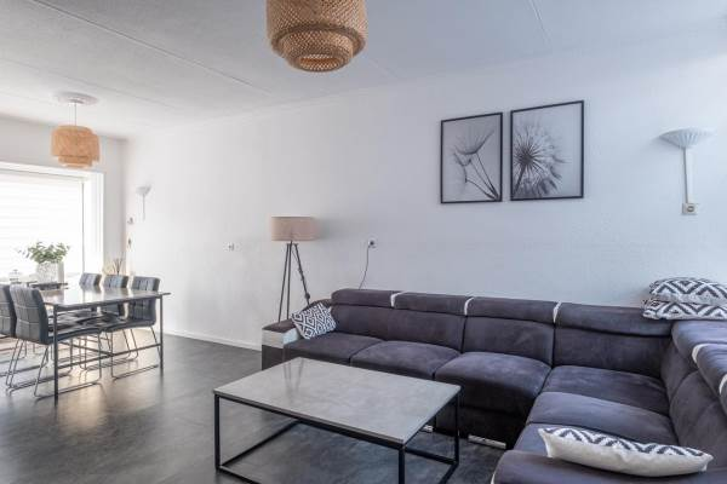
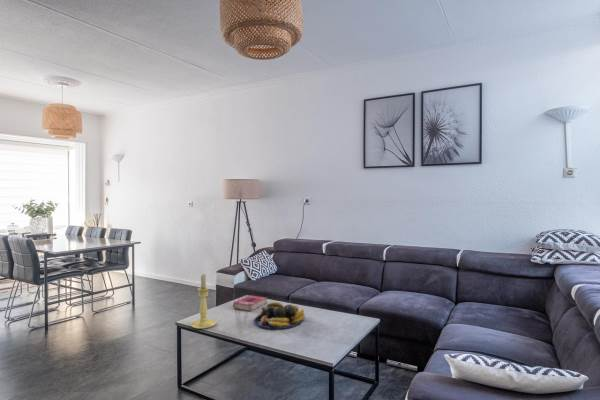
+ fruit bowl (278, 311)
+ candle holder (203, 299)
+ book (250, 302)
